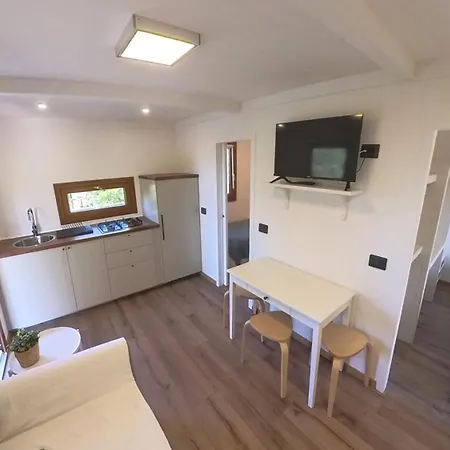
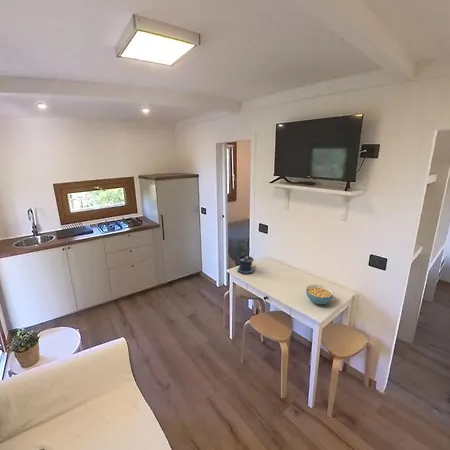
+ potted plant (246, 256)
+ cereal bowl (319, 296)
